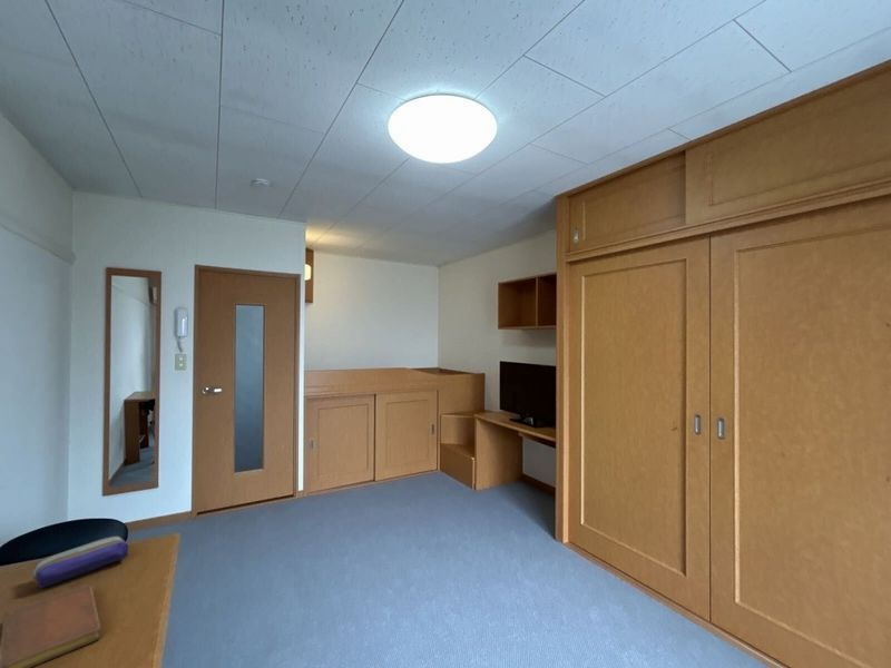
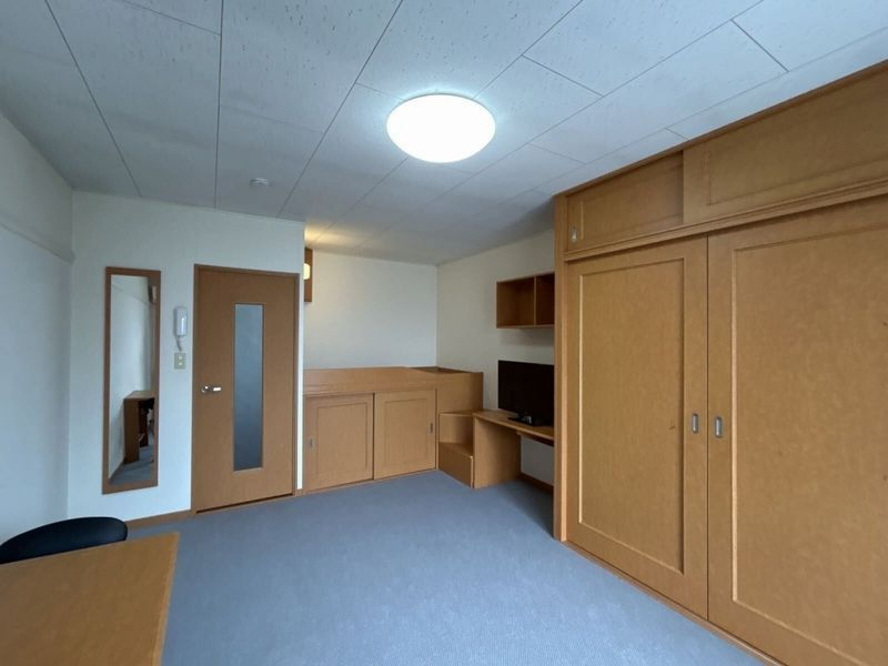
- notebook (50, 625)
- pencil case (84, 559)
